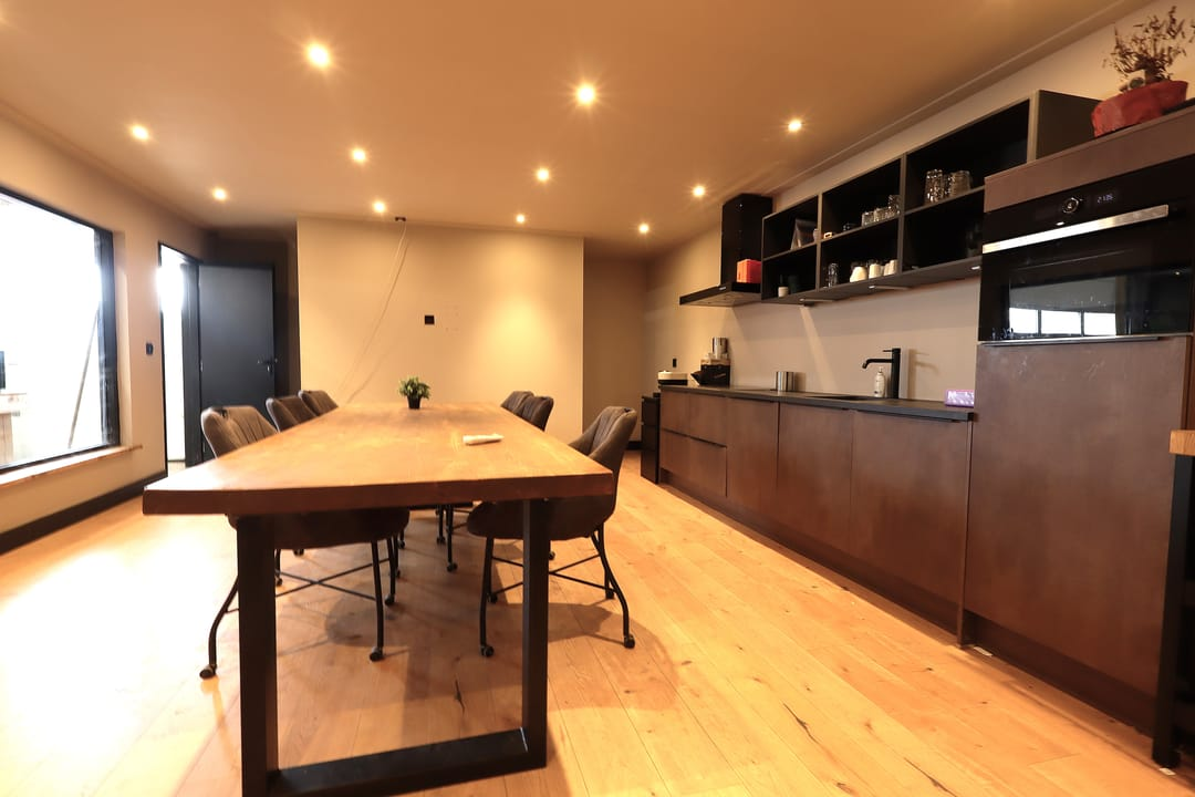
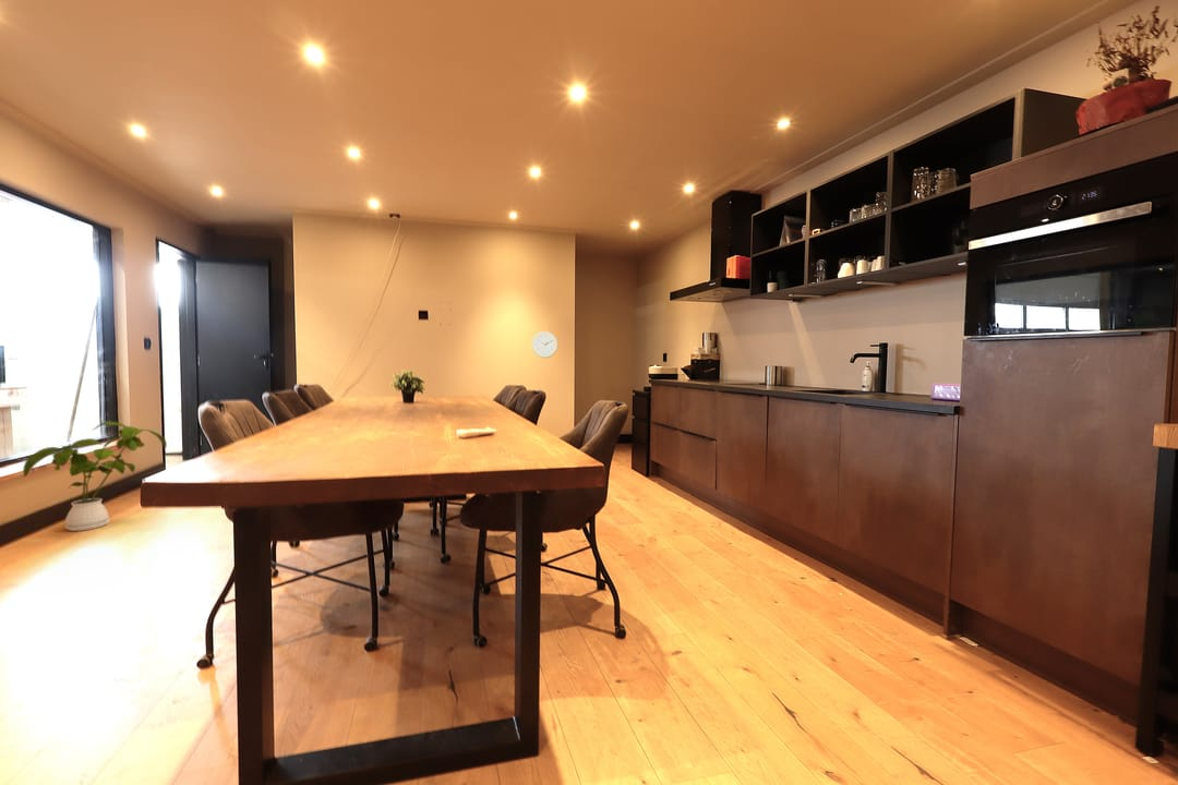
+ wall clock (544, 345)
+ house plant (109, 472)
